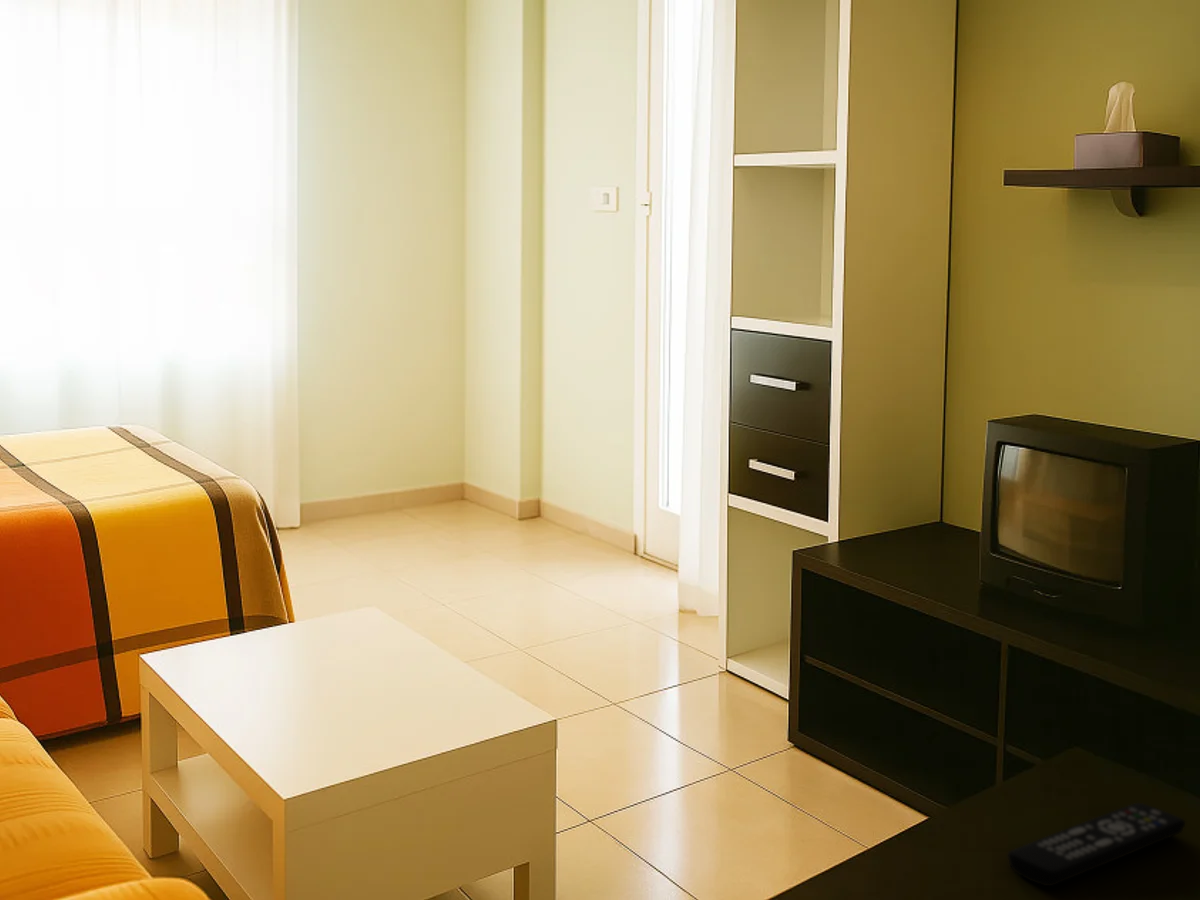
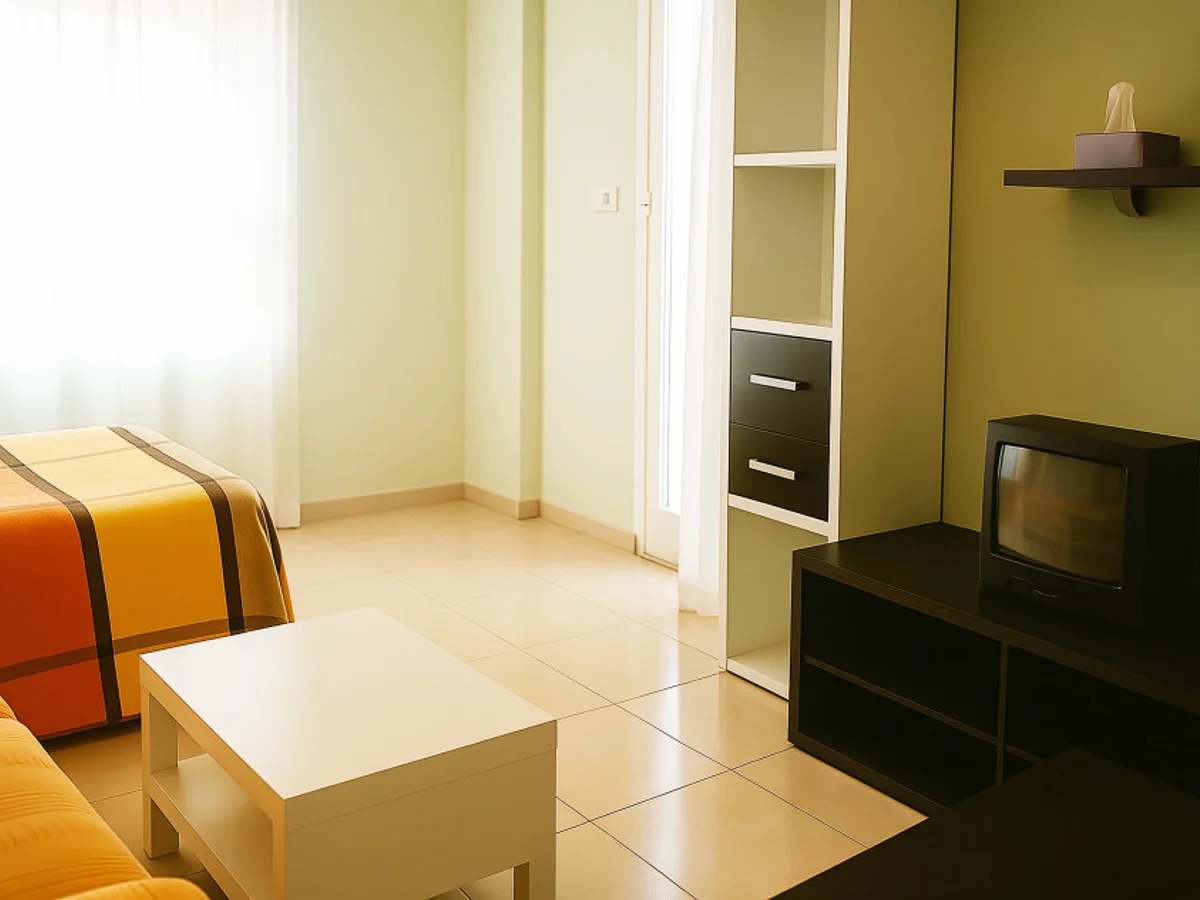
- remote control (1098, 843)
